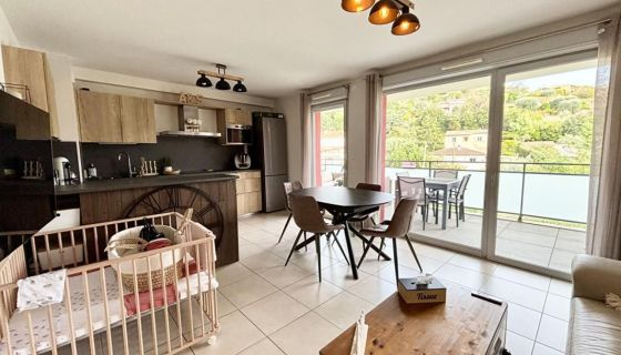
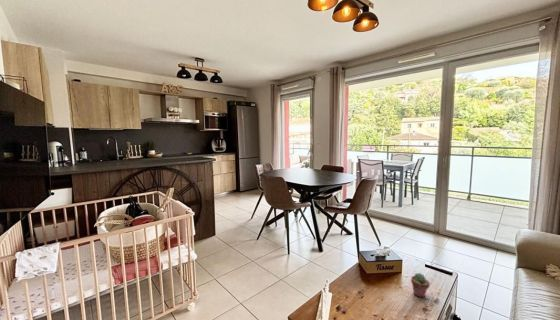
+ potted succulent (419, 284)
